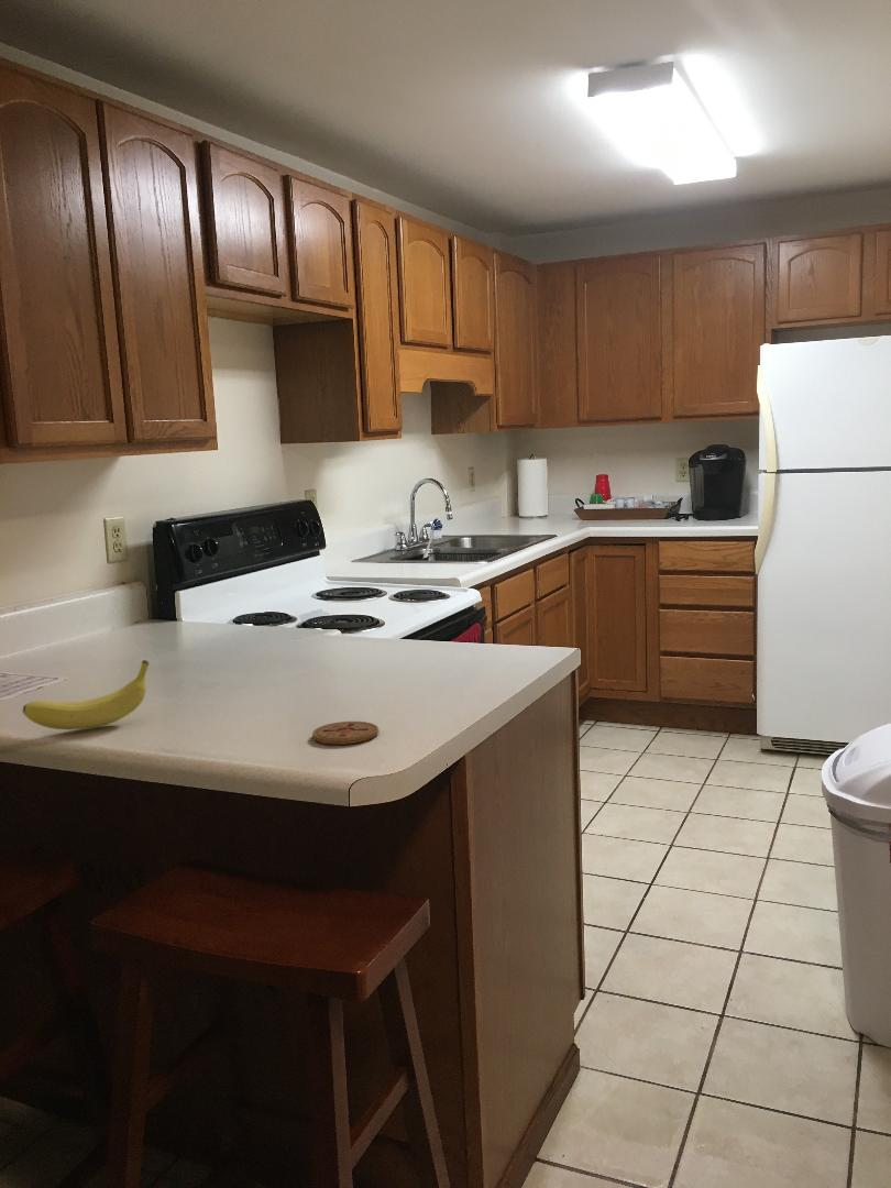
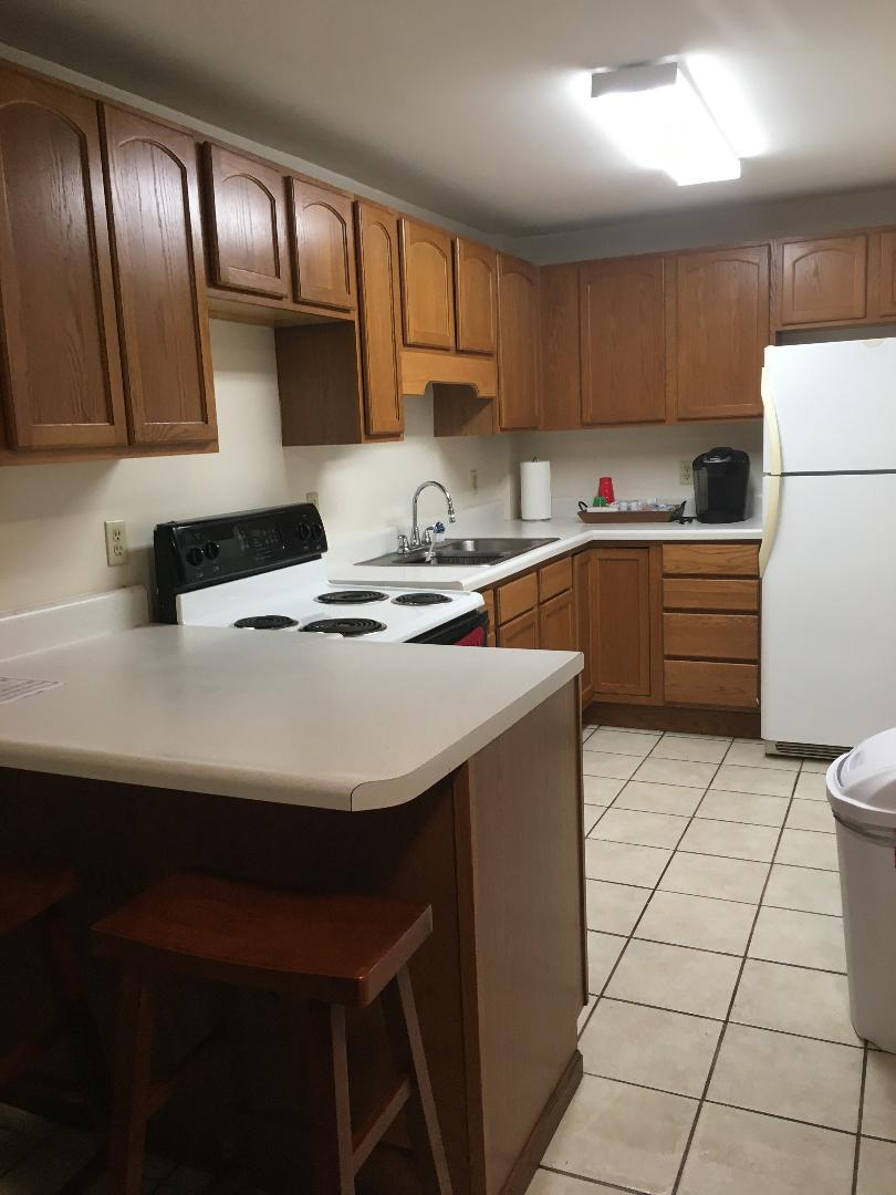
- fruit (88, 700)
- coaster (345, 732)
